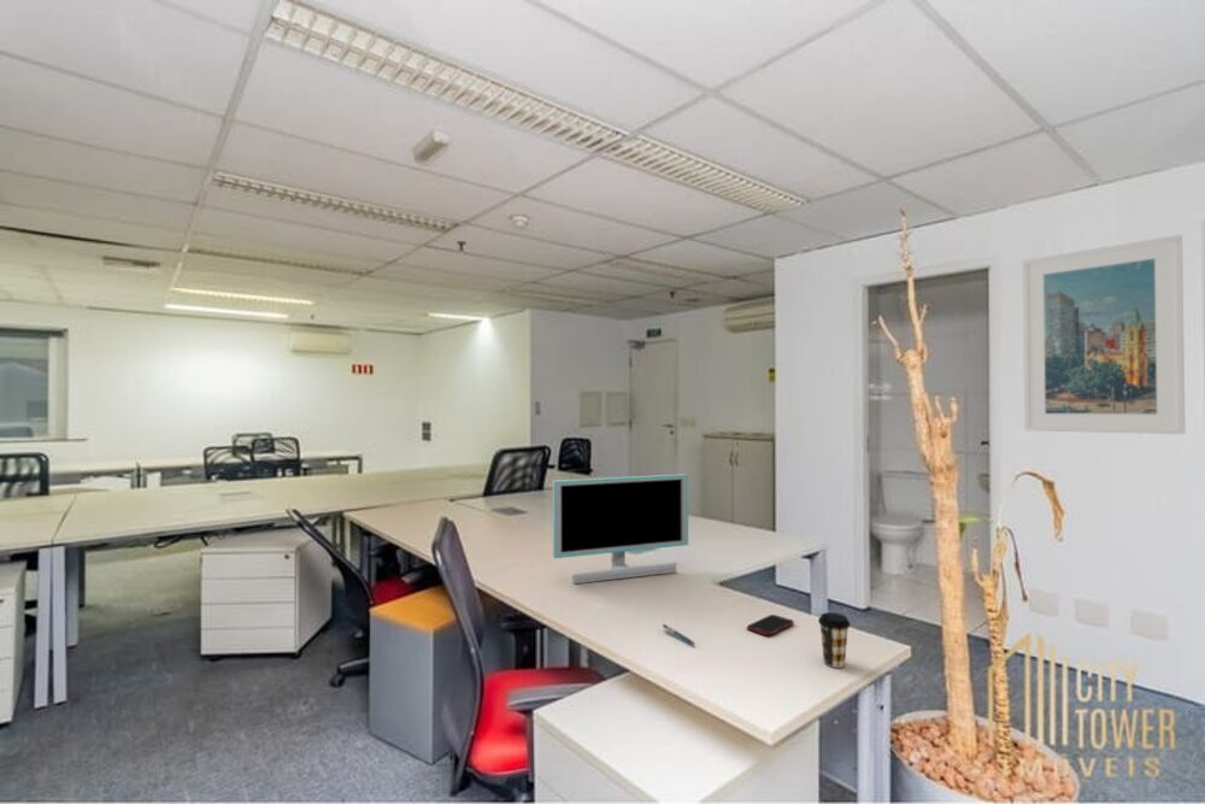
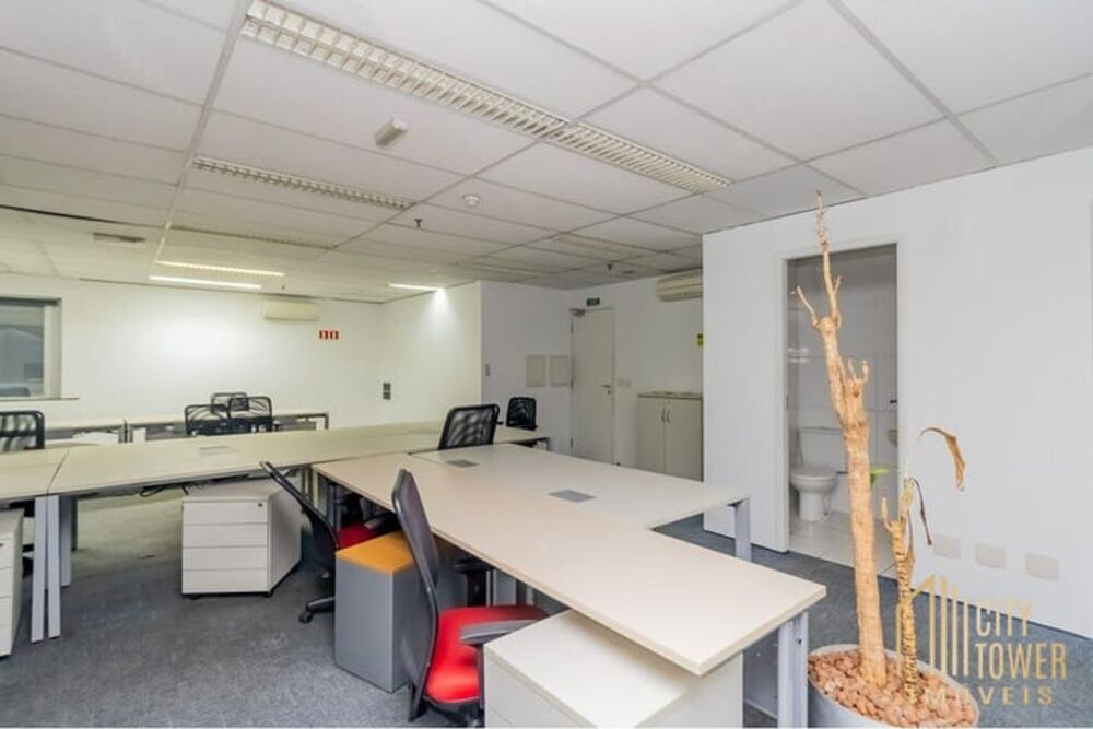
- pen (677, 634)
- cell phone (770, 624)
- monitor (622, 526)
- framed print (1097, 340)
- coffee cup (834, 639)
